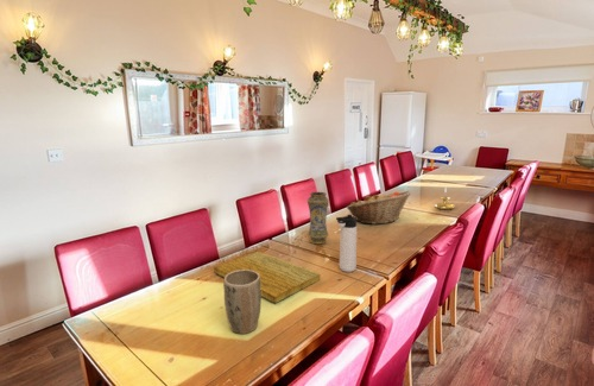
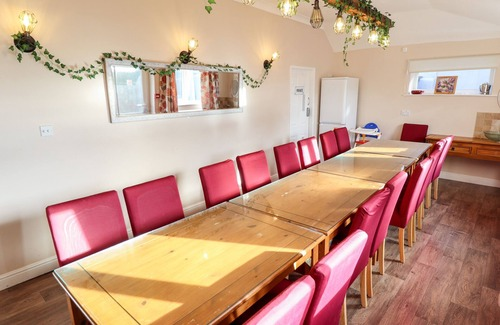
- thermos bottle (346, 243)
- plant pot (242, 302)
- candle holder (446, 196)
- fruit basket (379, 204)
- cutting board (265, 272)
- vase (317, 217)
